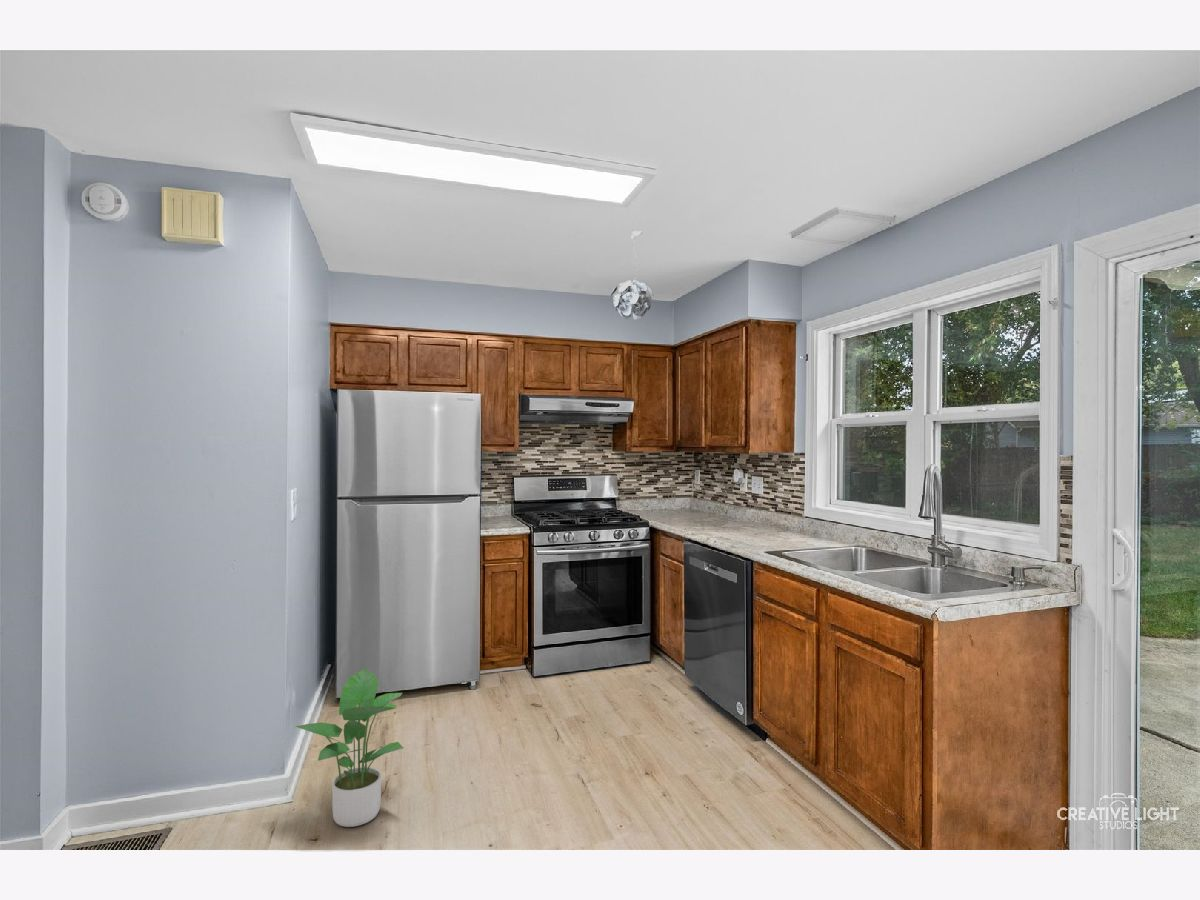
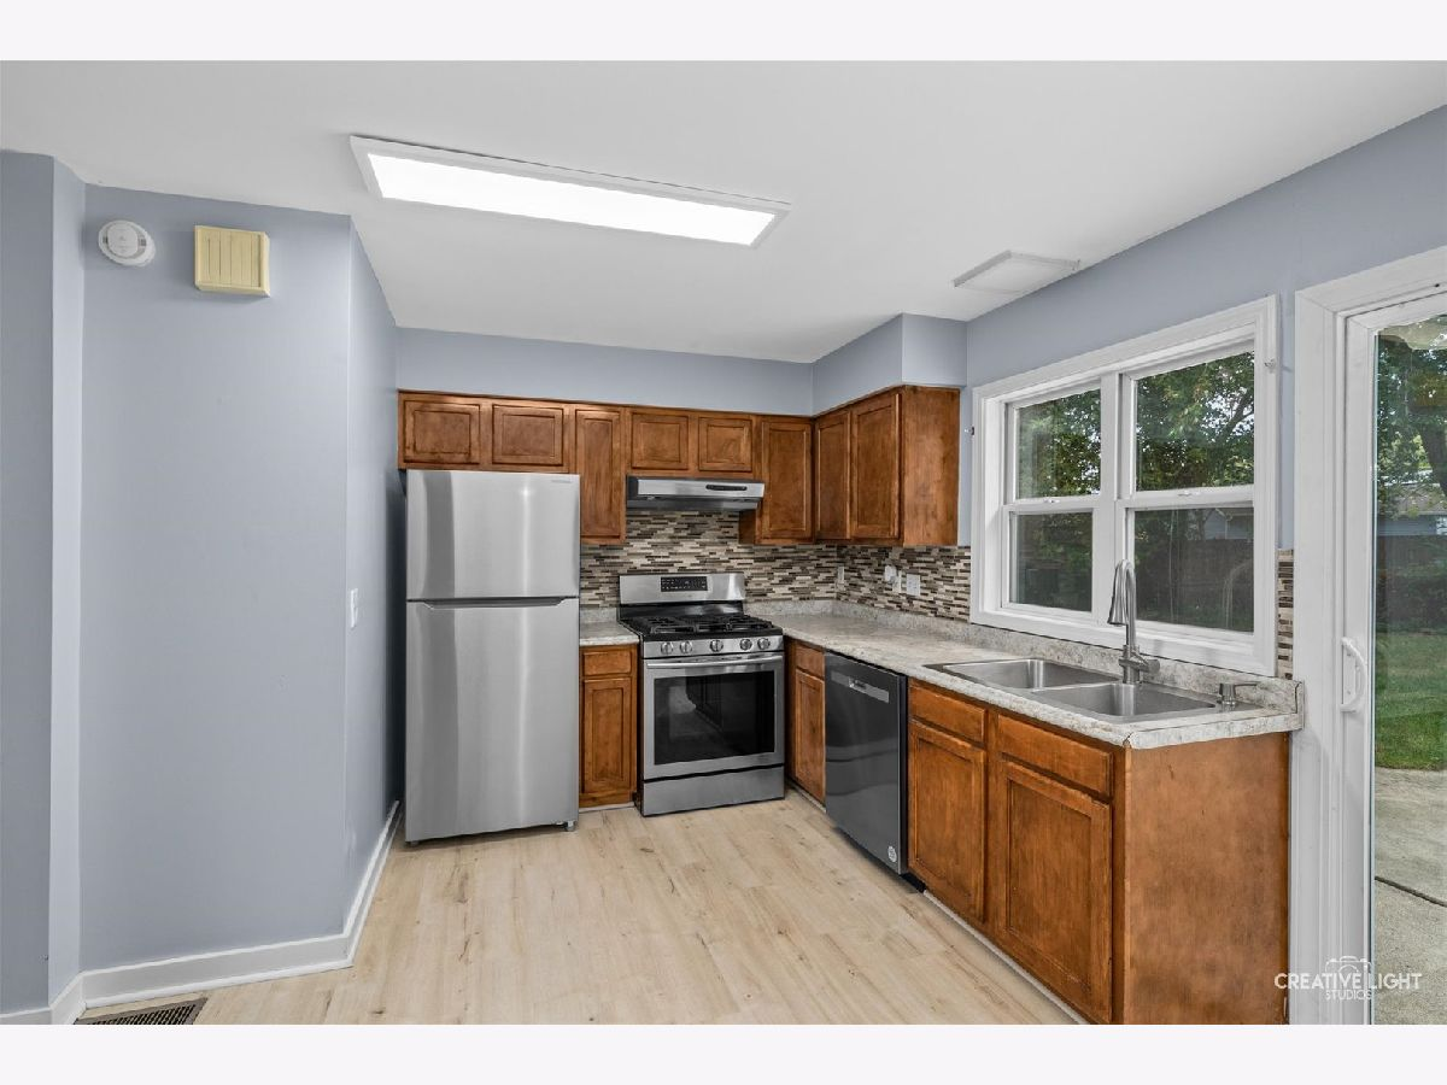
- pendant light (634, 279)
- potted plant (350, 751)
